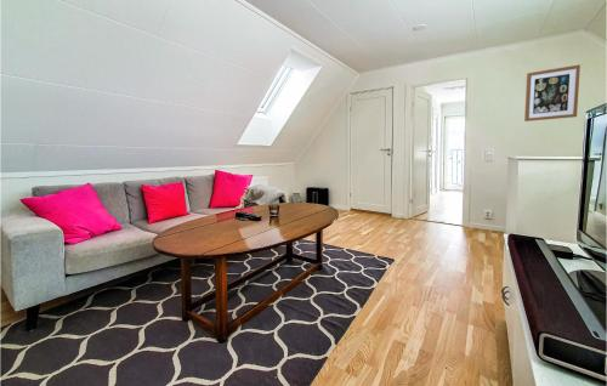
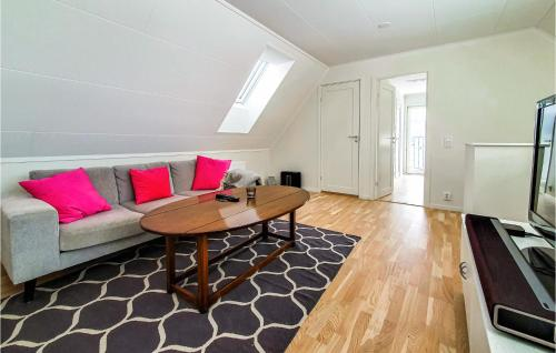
- wall art (550, 93)
